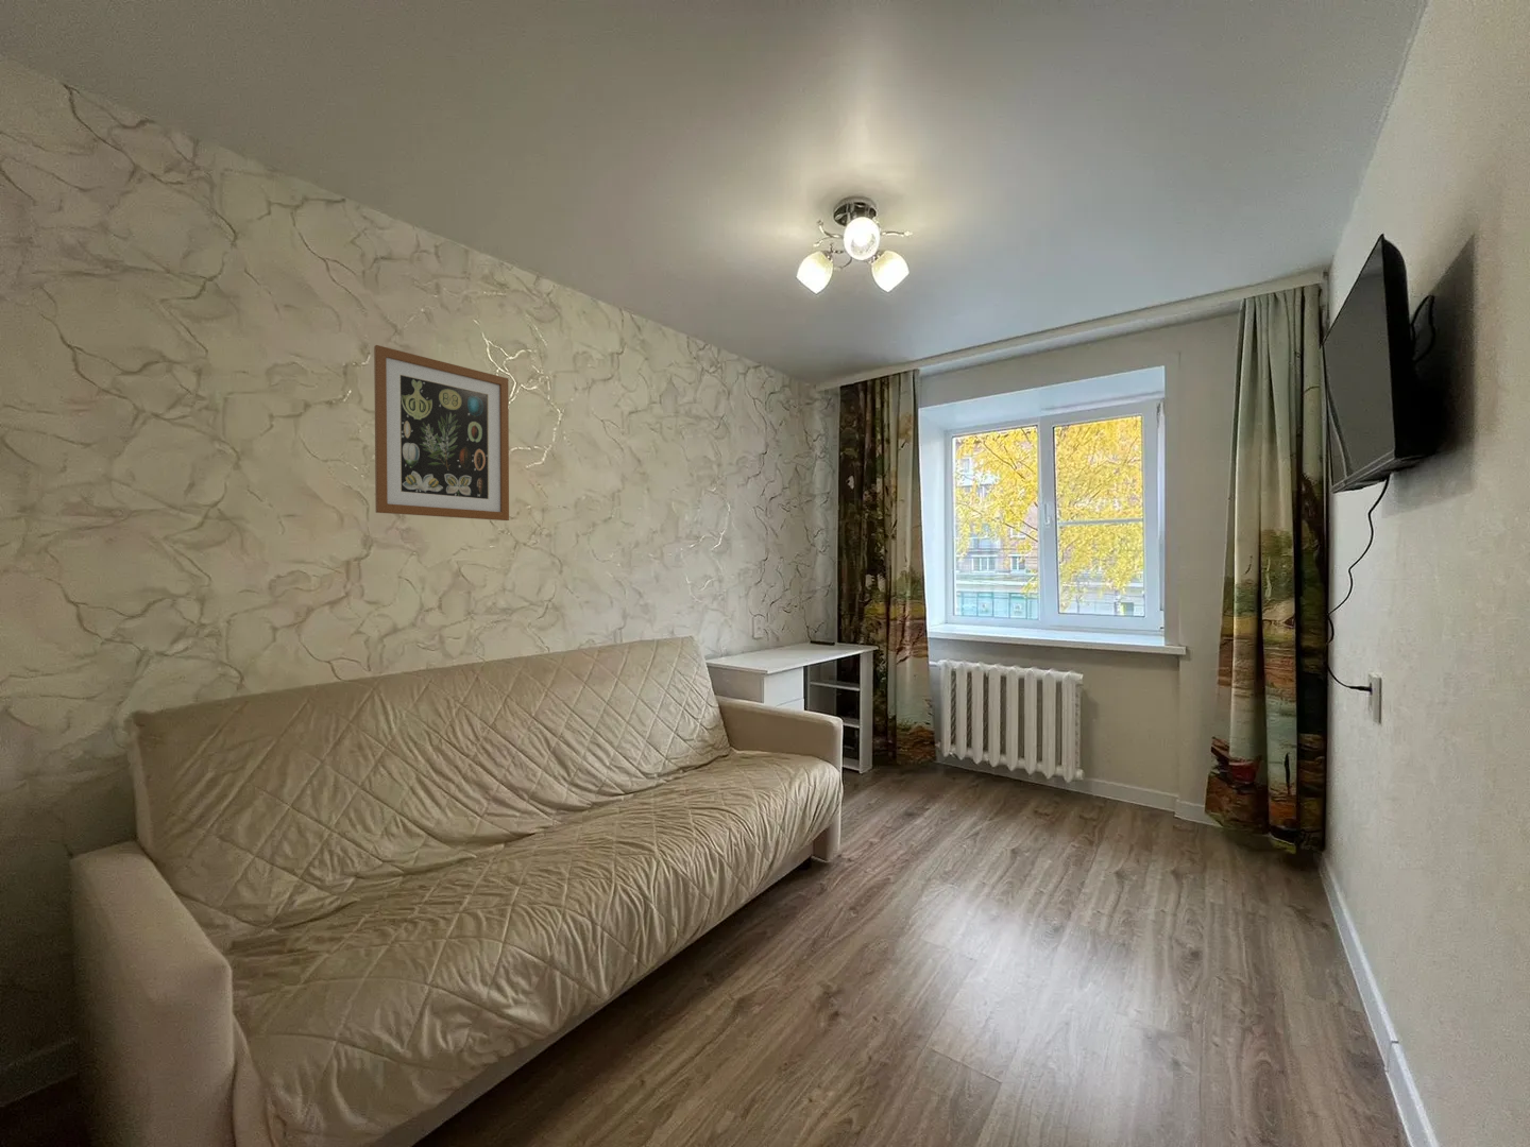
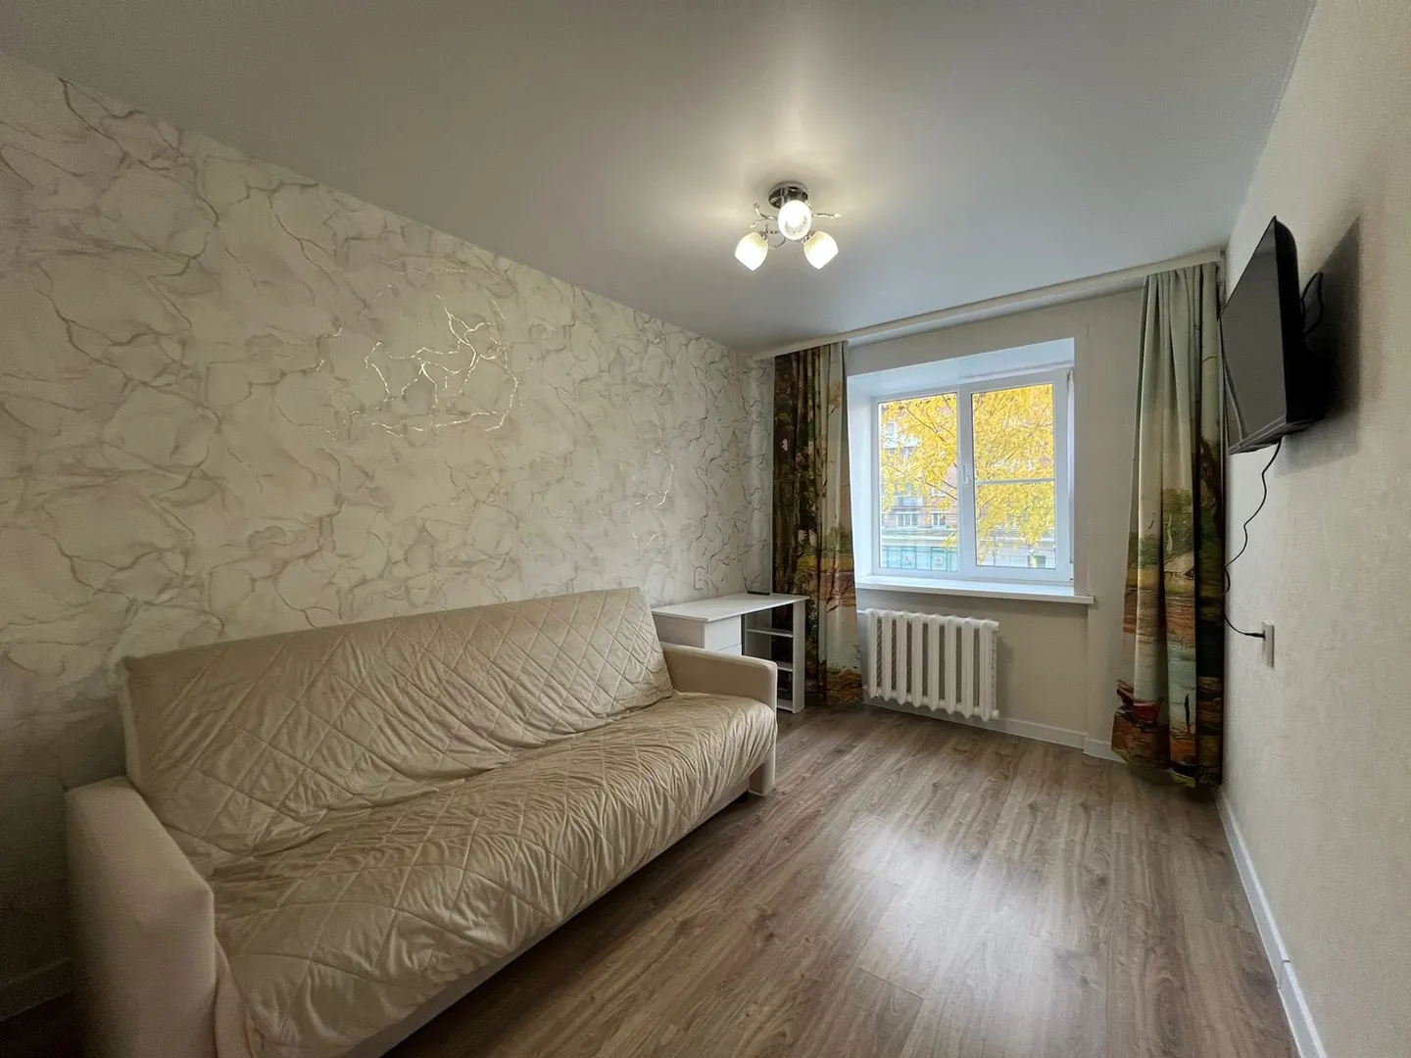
- wall art (446, 440)
